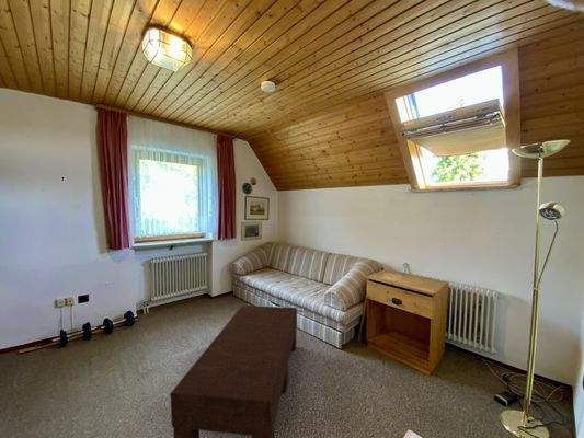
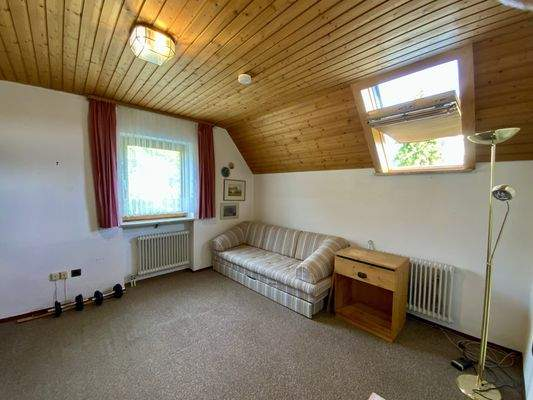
- coffee table (252, 361)
